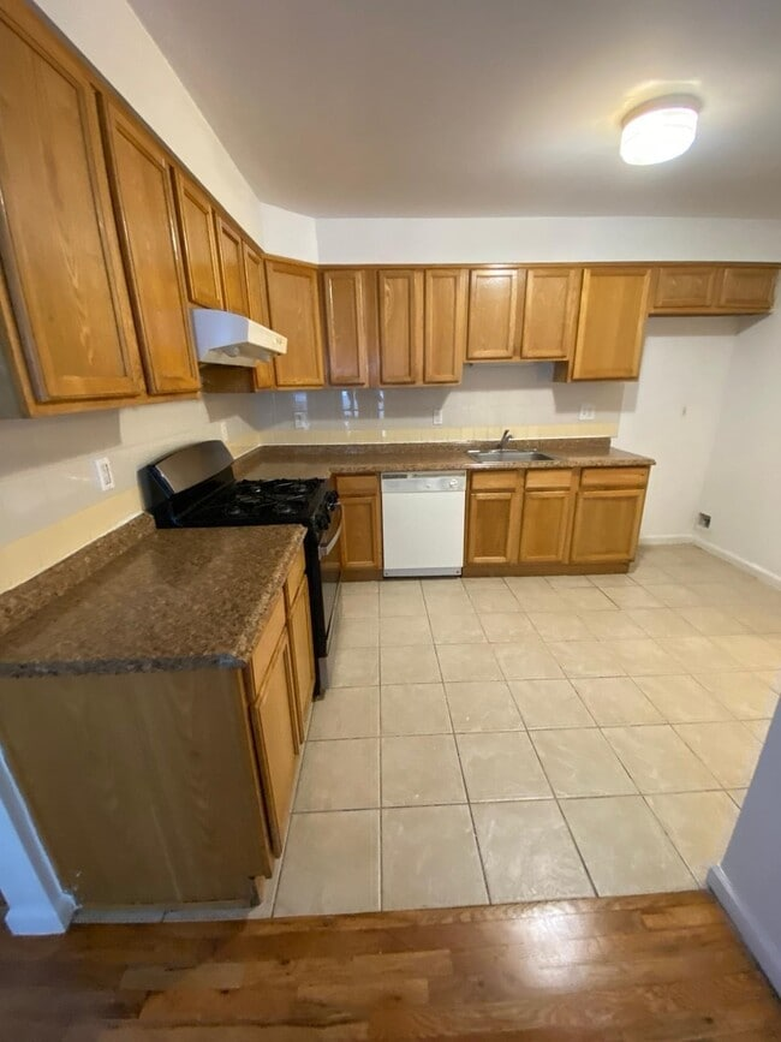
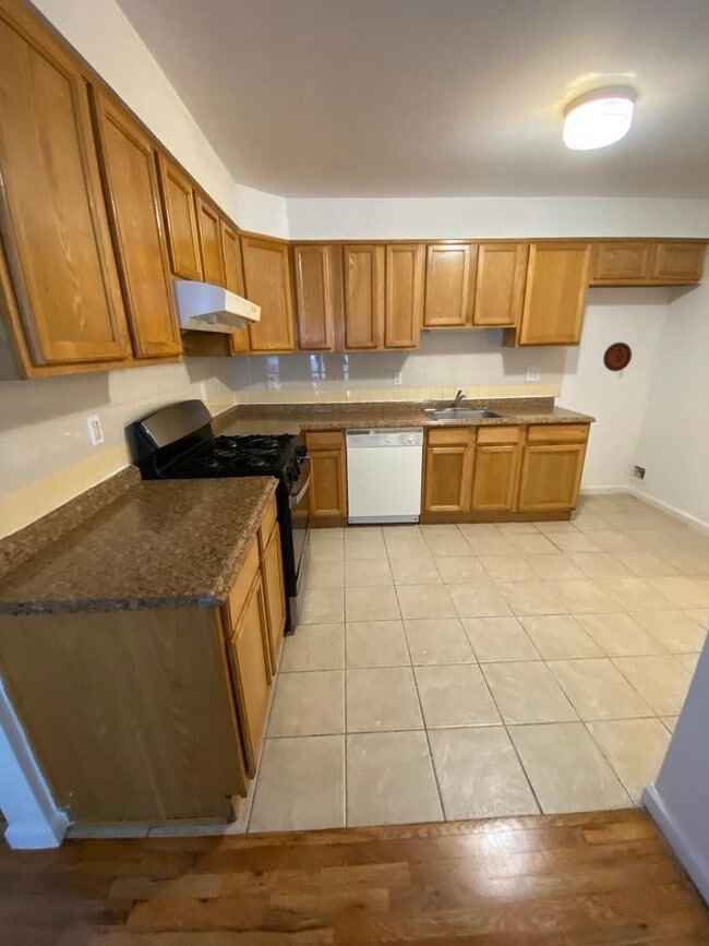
+ decorative plate (616, 357)
